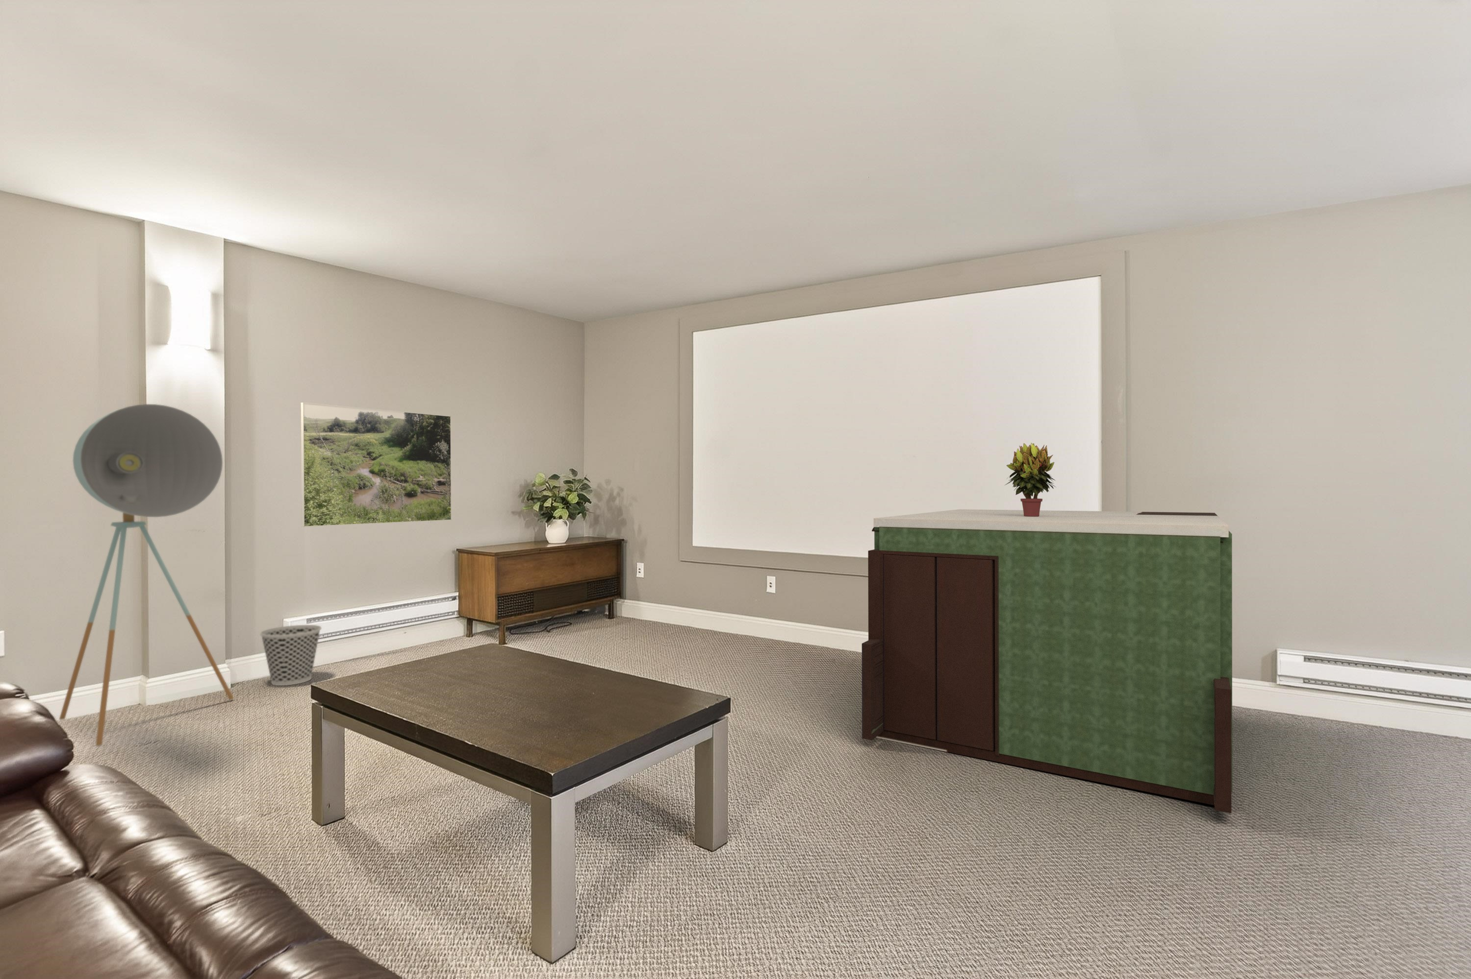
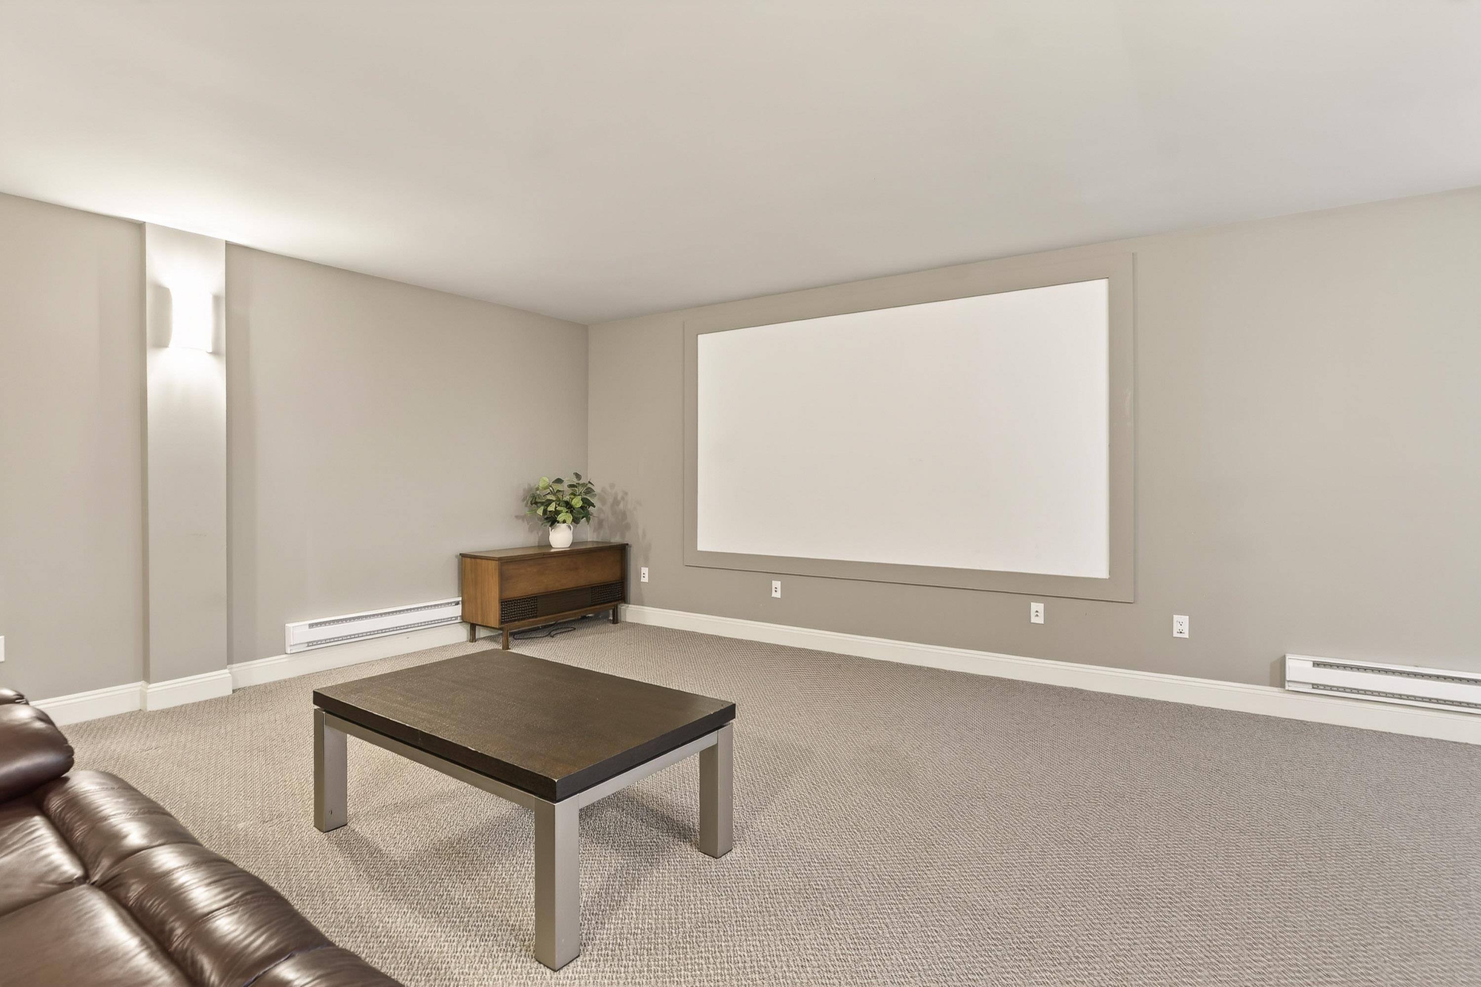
- wastebasket (291, 656)
- potted plant (1029, 479)
- floor lamp (157, 563)
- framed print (383, 467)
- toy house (1050, 618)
